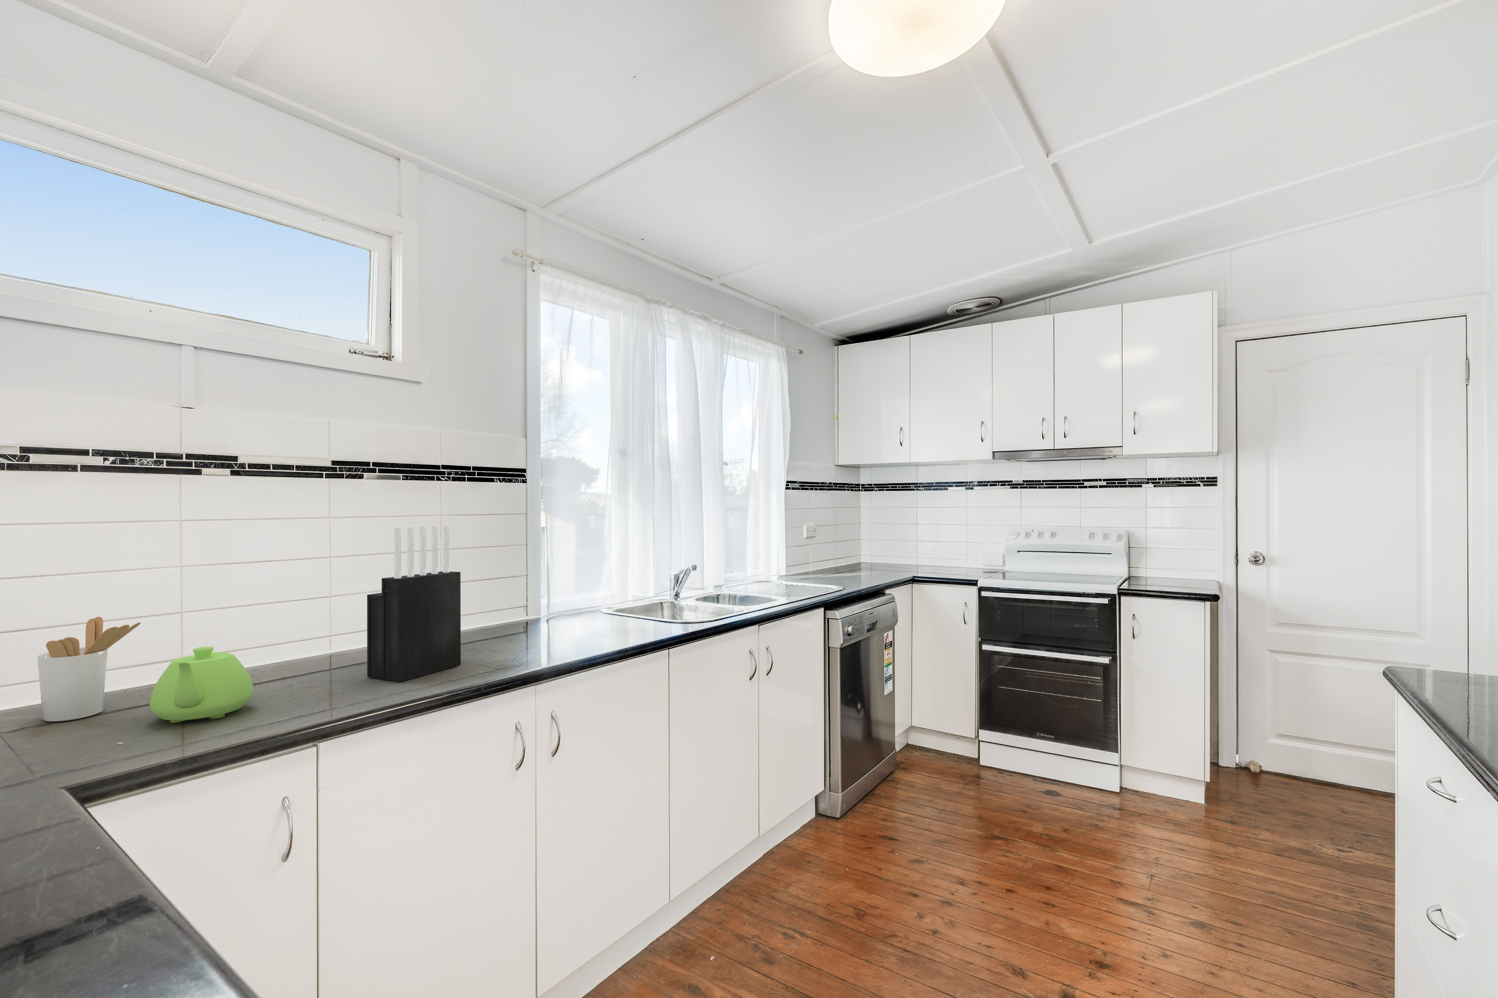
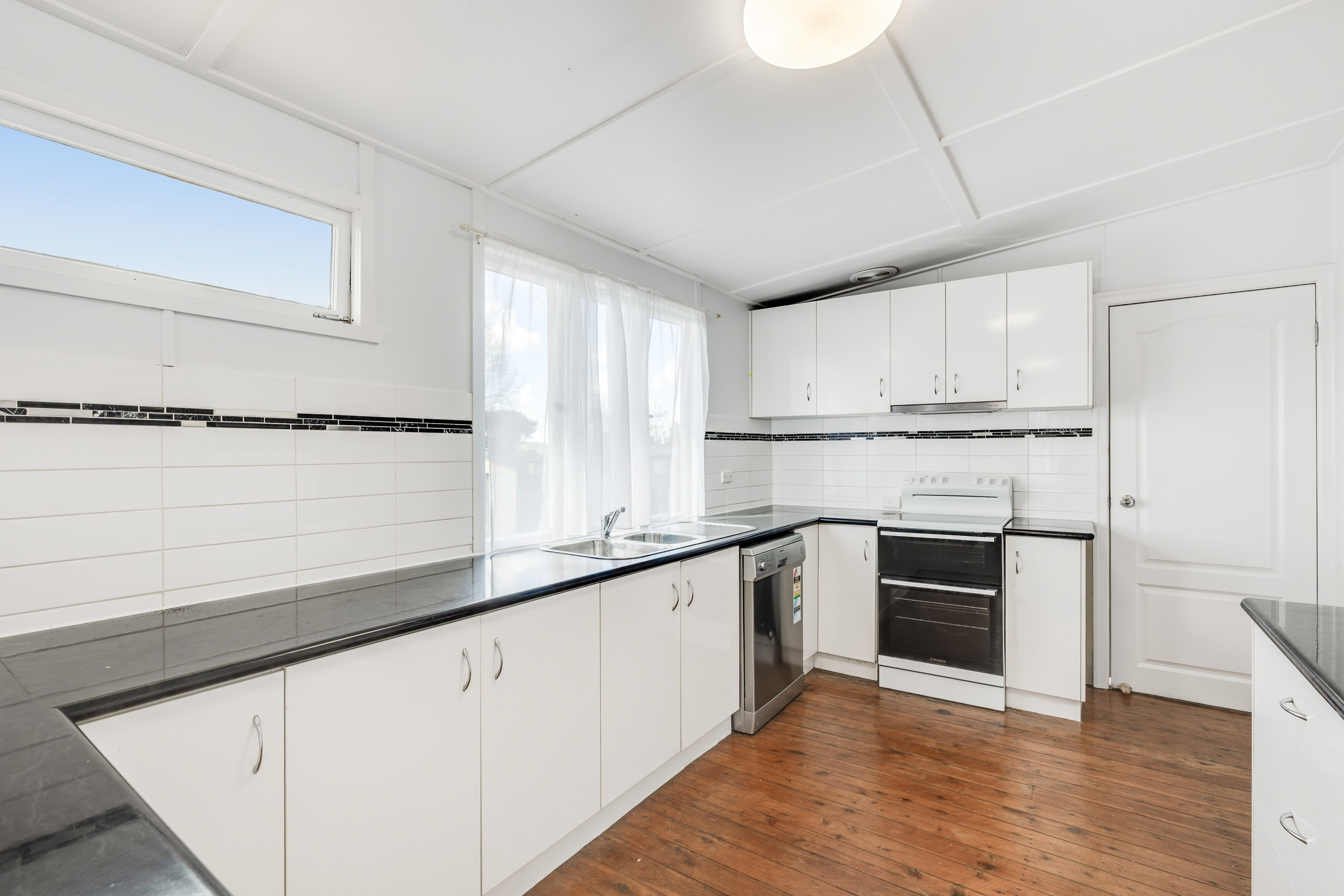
- knife block (412, 598)
- teapot (202, 682)
- utensil holder (89, 667)
